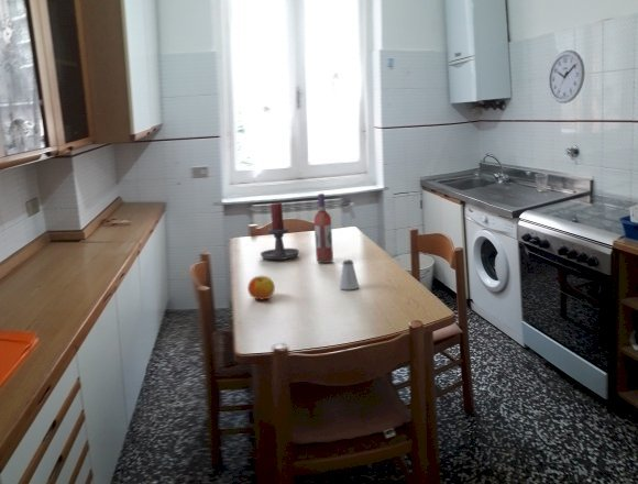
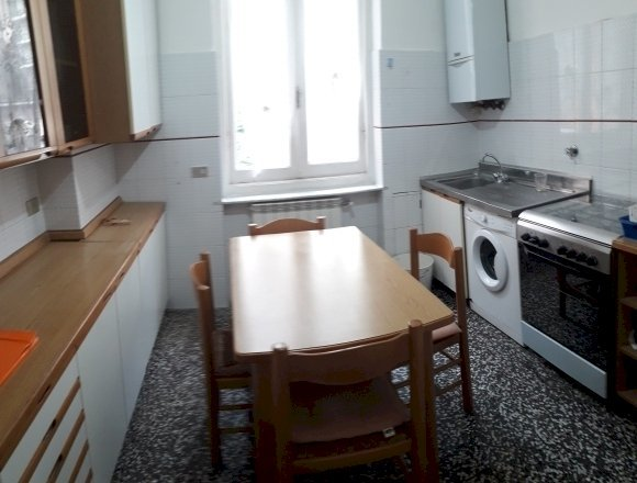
- saltshaker (348, 274)
- wine bottle (322, 228)
- wall clock (564, 77)
- candle holder (277, 229)
- apple (261, 287)
